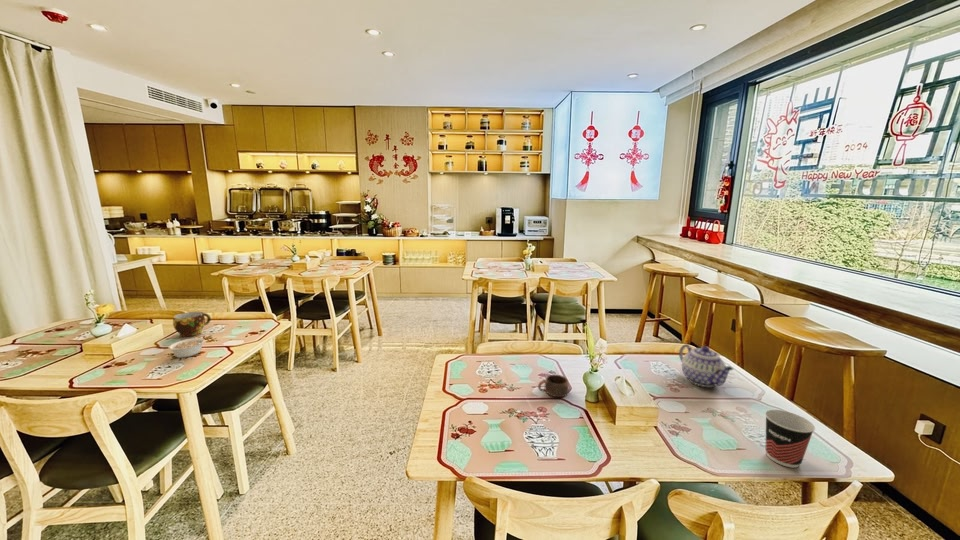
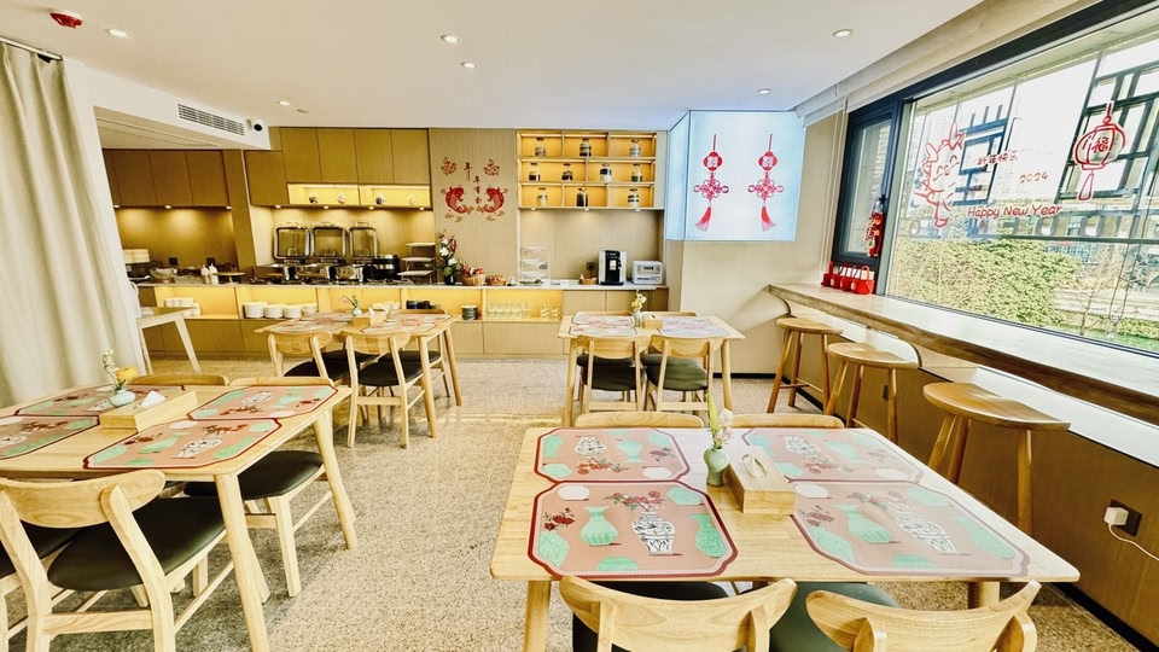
- teapot (703, 364)
- cup (785, 439)
- cup (191, 323)
- legume (188, 347)
- cup (552, 385)
